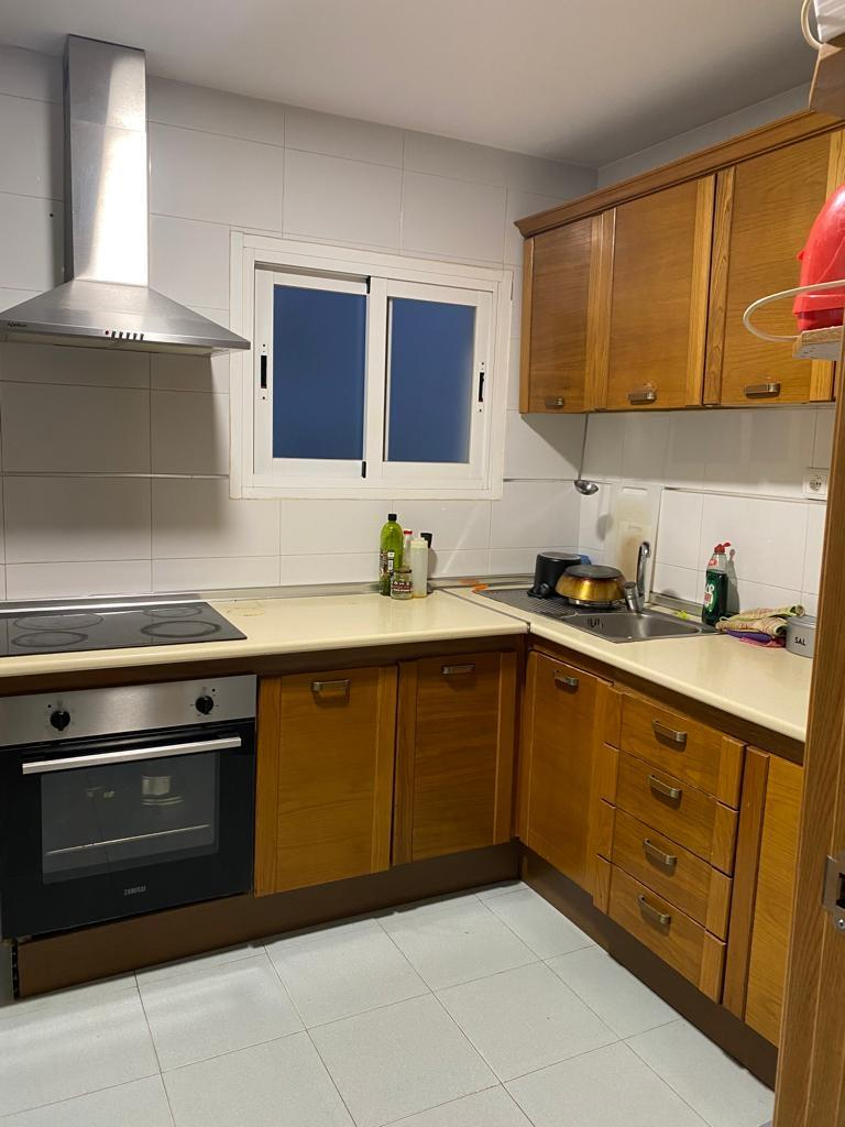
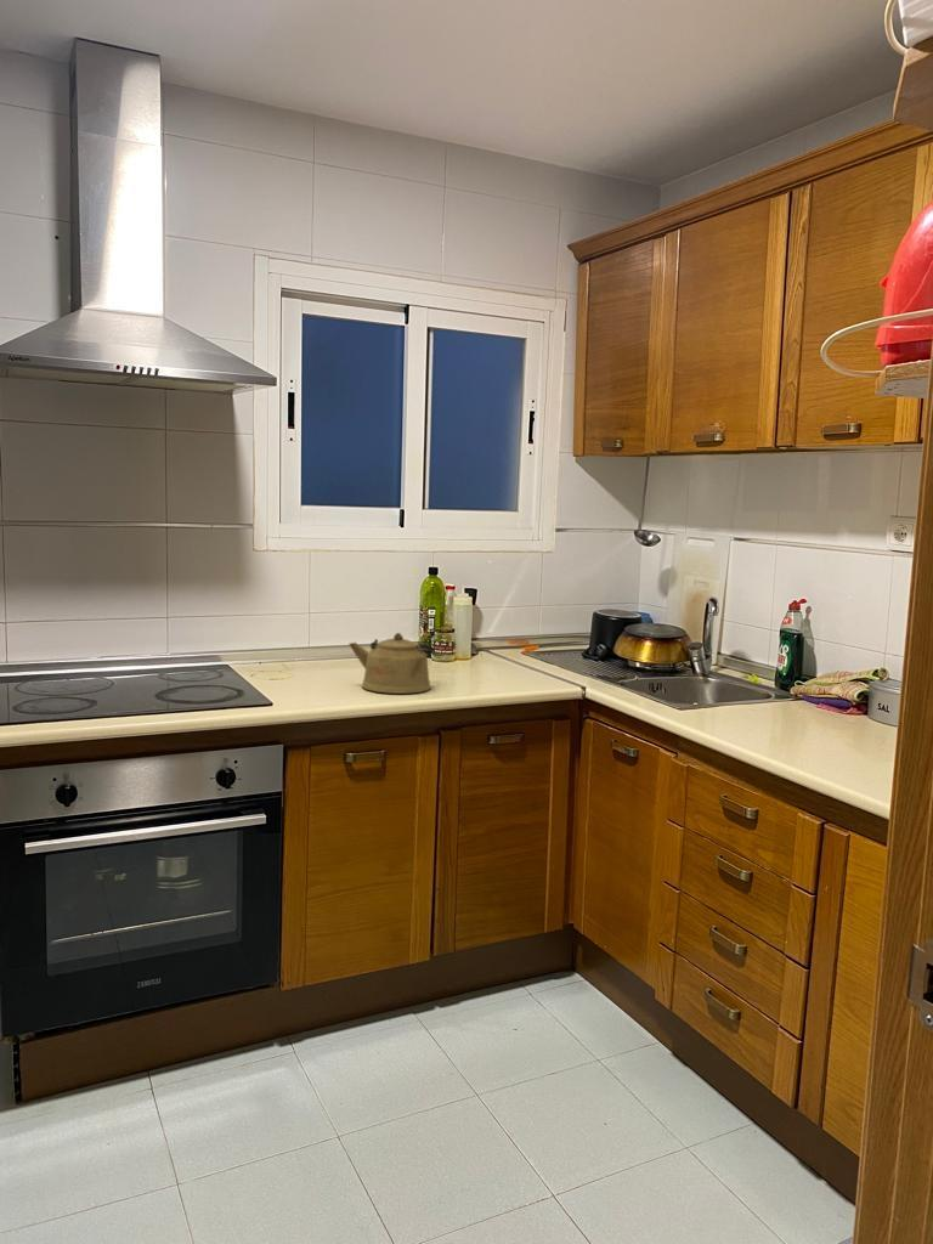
+ kettle (390, 658)
